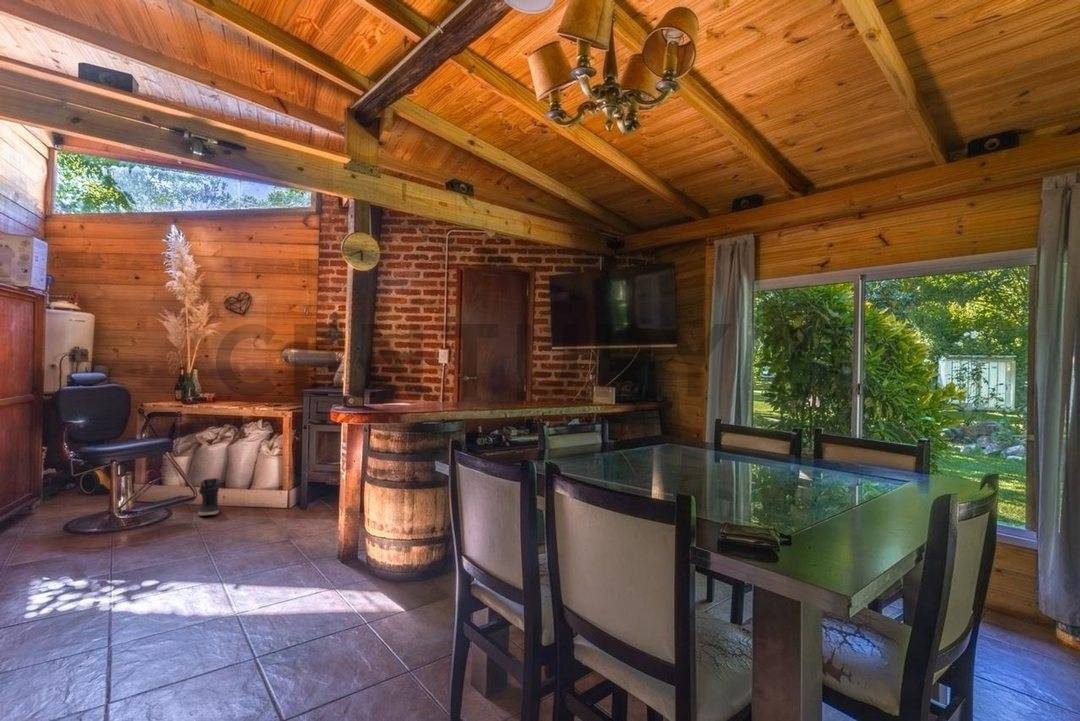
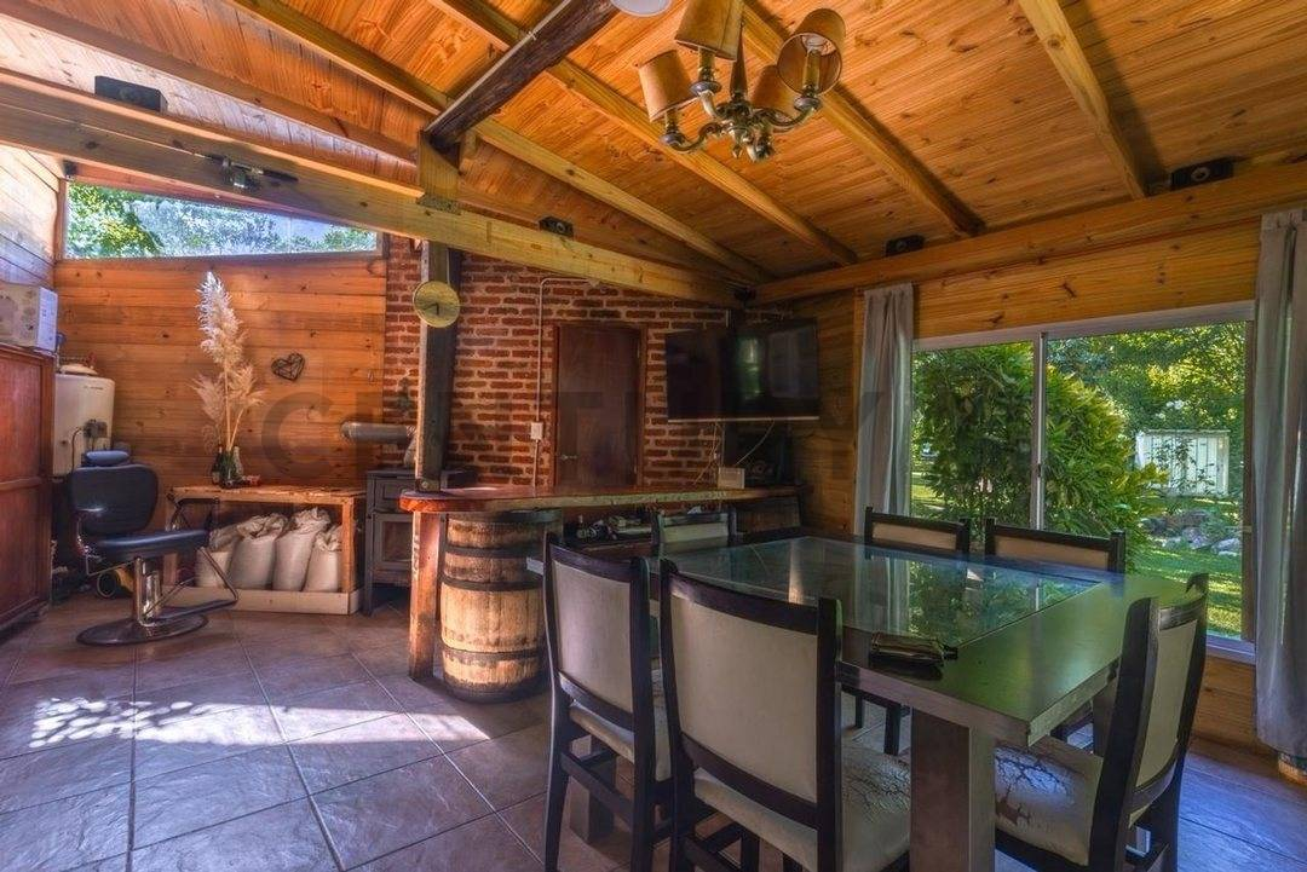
- sneaker (210, 495)
